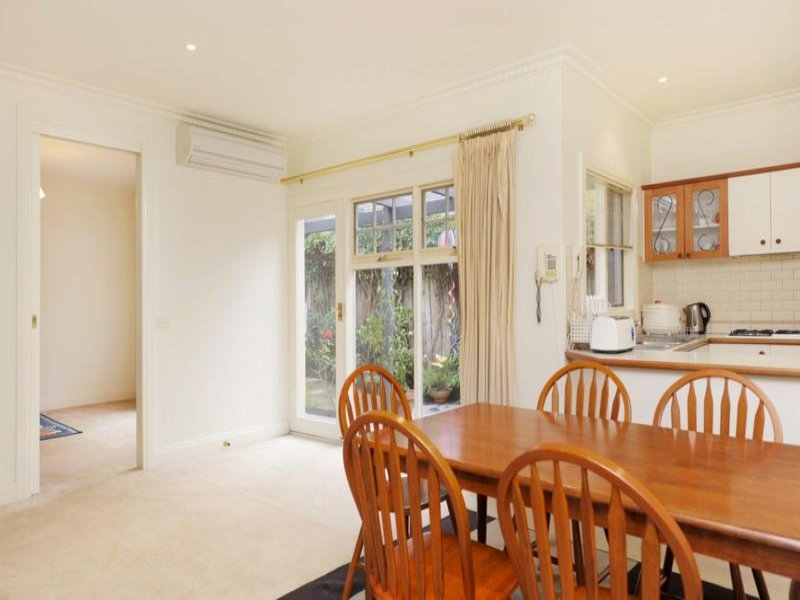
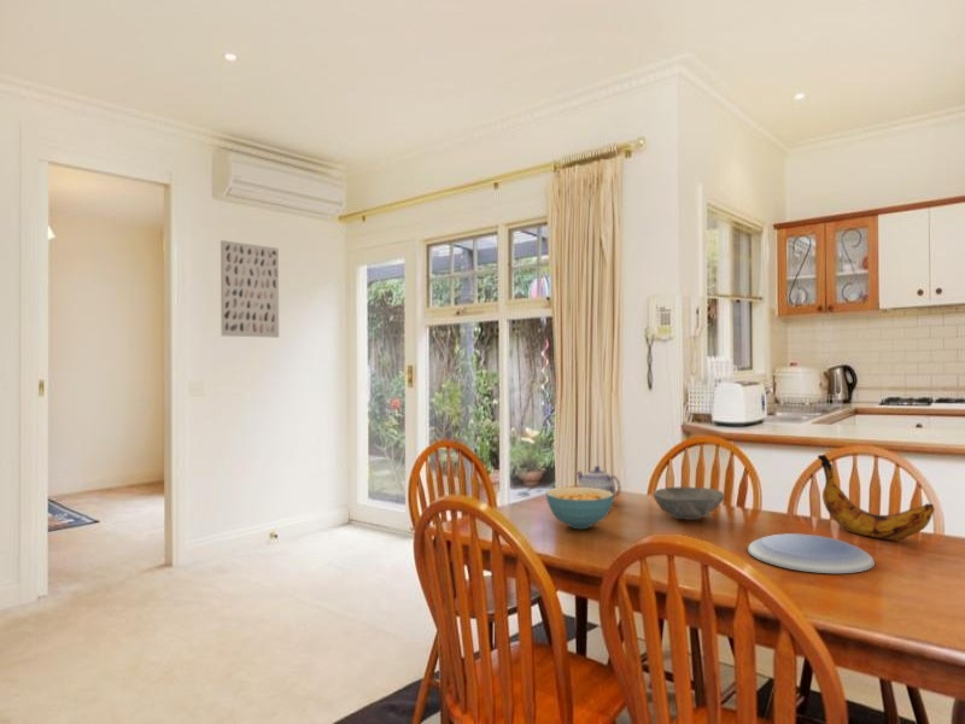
+ wall art (250, 290)
+ bowl (688, 504)
+ cereal bowl (579, 509)
+ banana (864, 510)
+ plate (808, 548)
+ teapot (597, 484)
